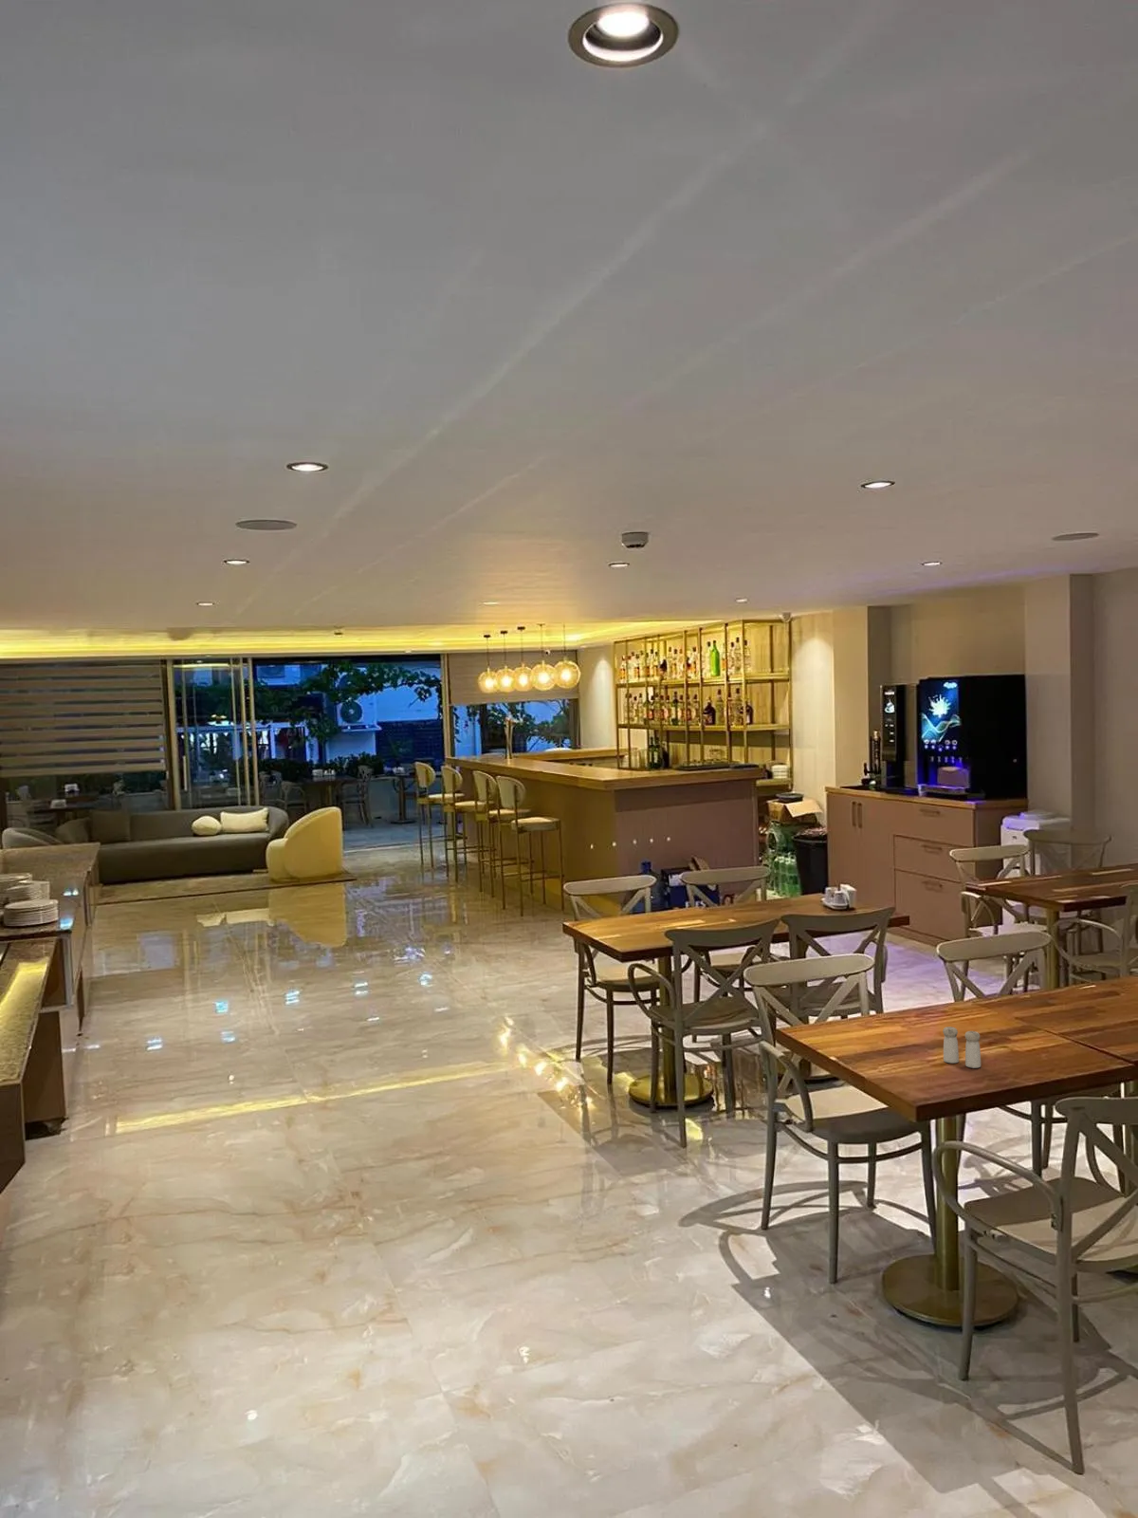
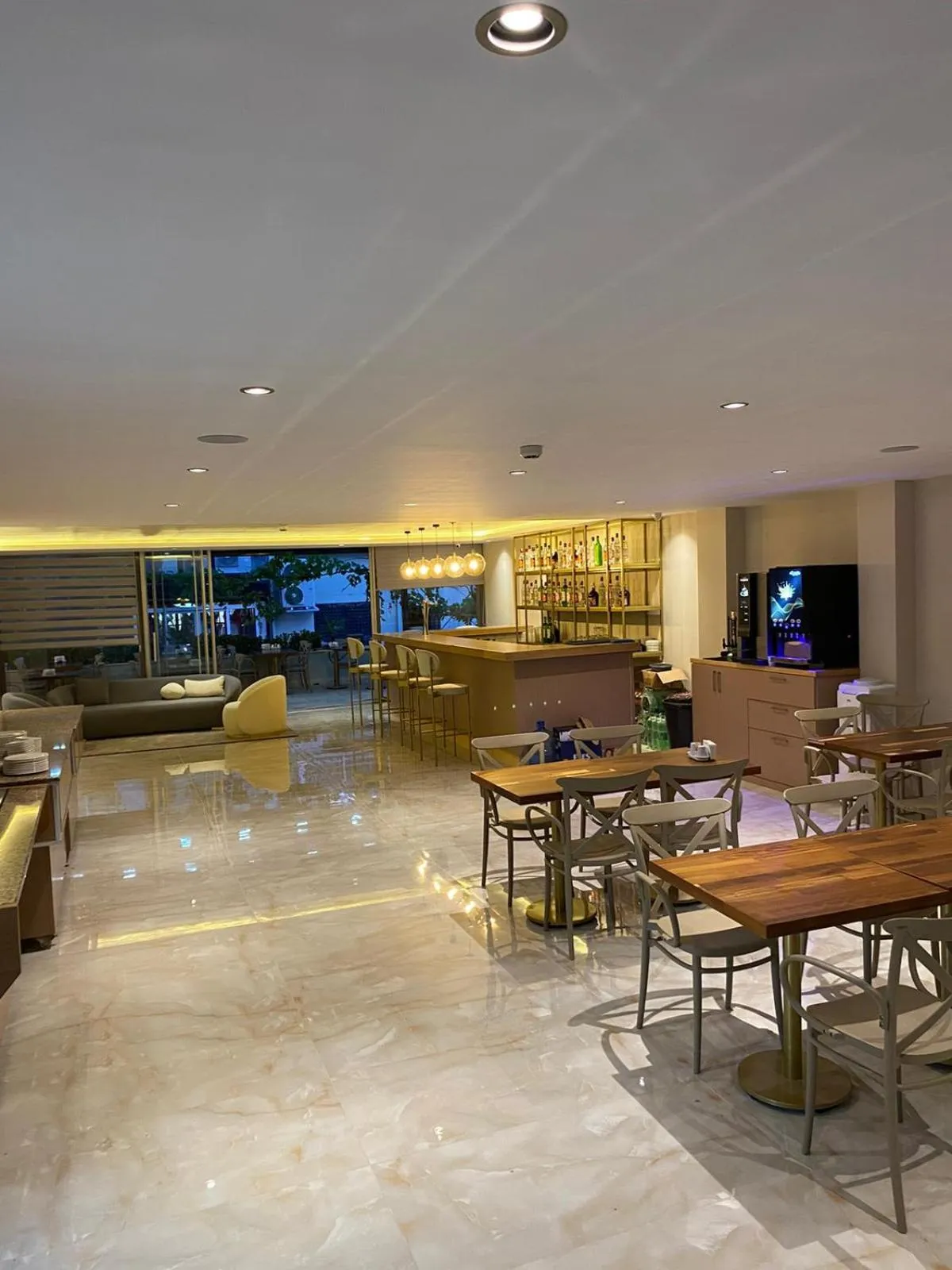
- salt and pepper shaker (966, 1047)
